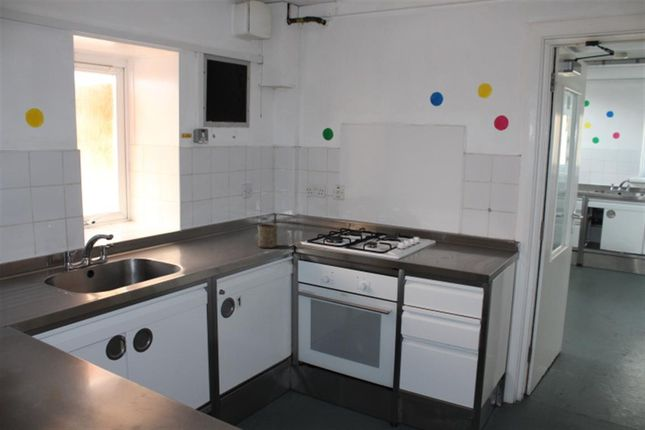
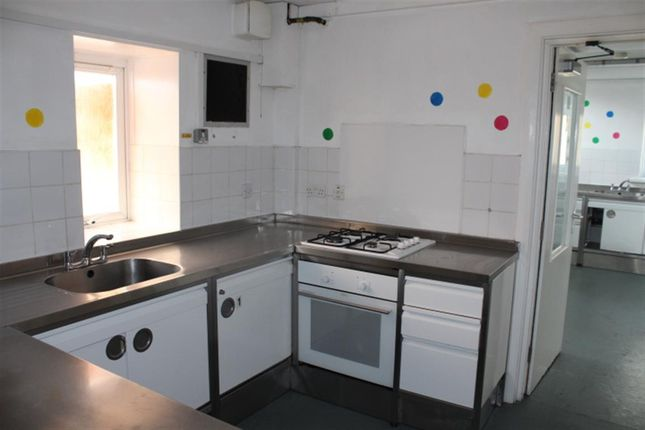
- cup (267, 236)
